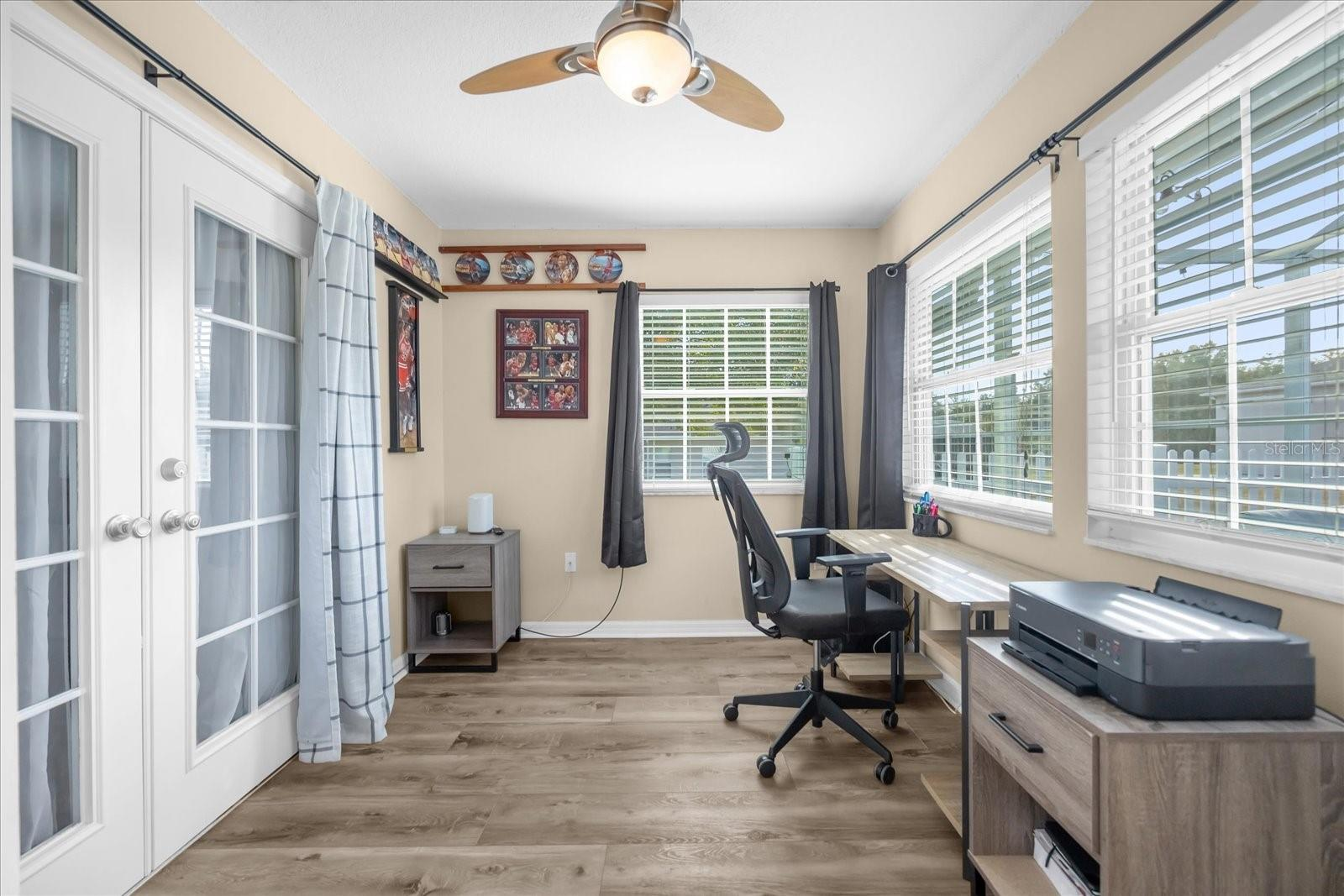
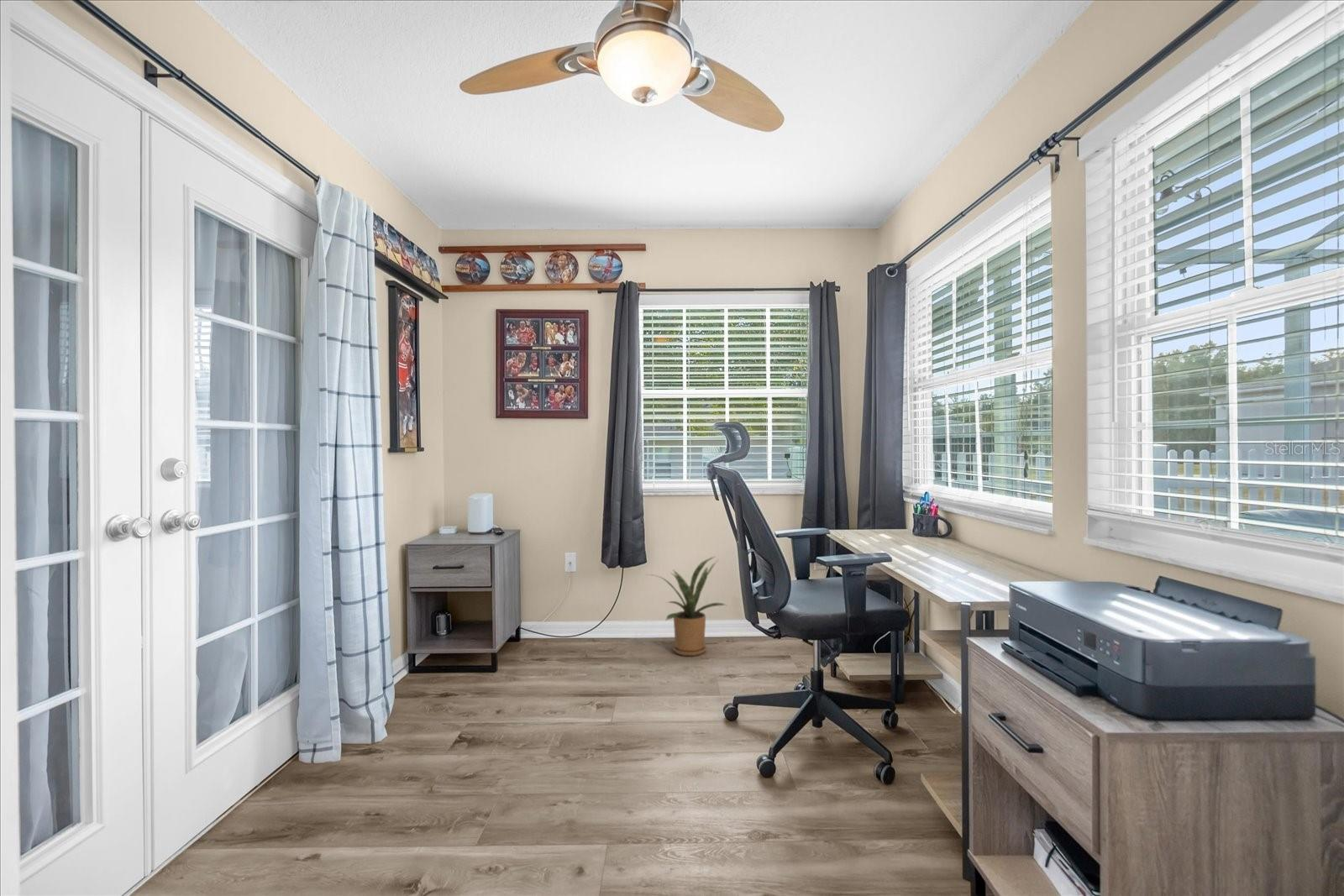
+ house plant (687, 604)
